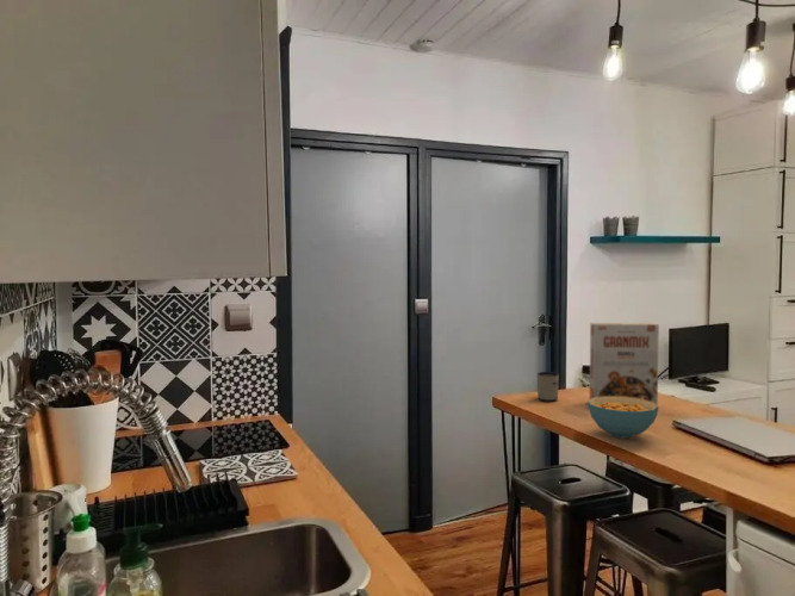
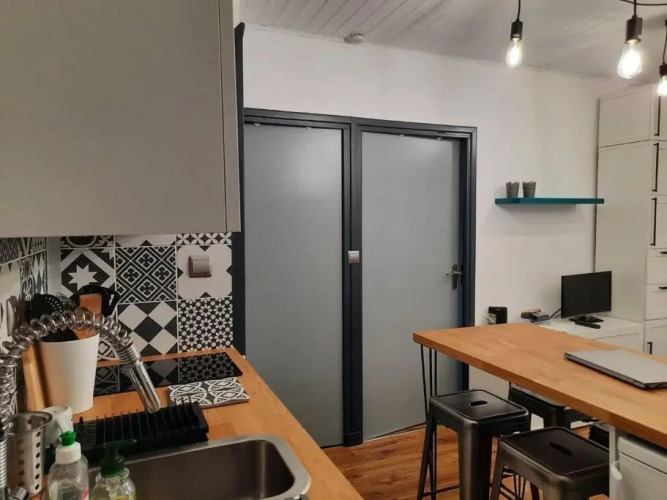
- mug (547, 385)
- cereal box (622, 364)
- cereal bowl (621, 418)
